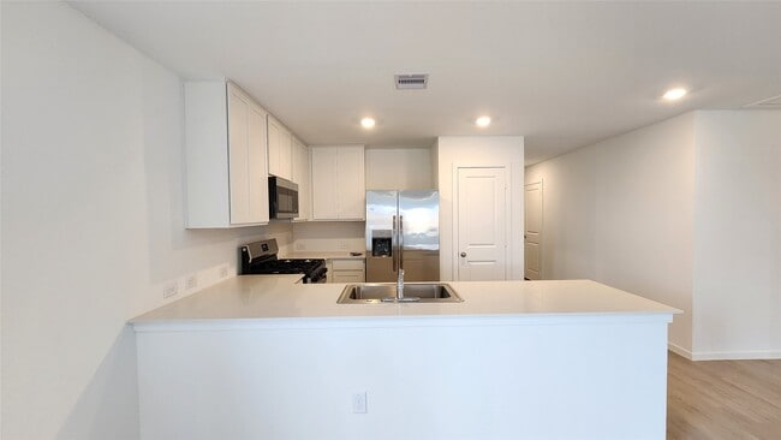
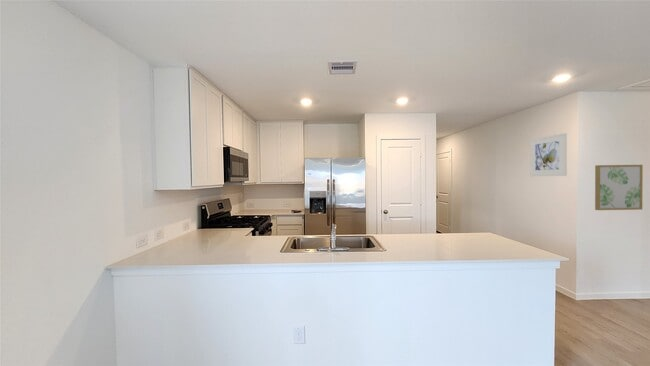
+ wall art (618, 187)
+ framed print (547, 156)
